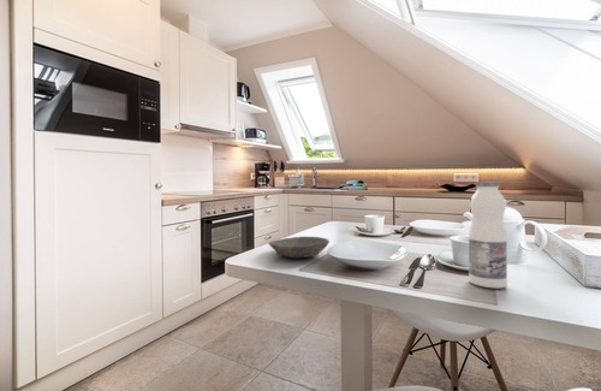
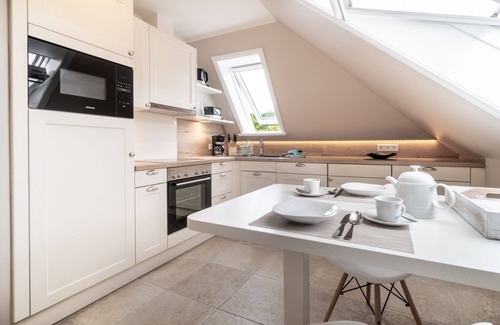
- bowl (298, 247)
- juice bottle (487, 232)
